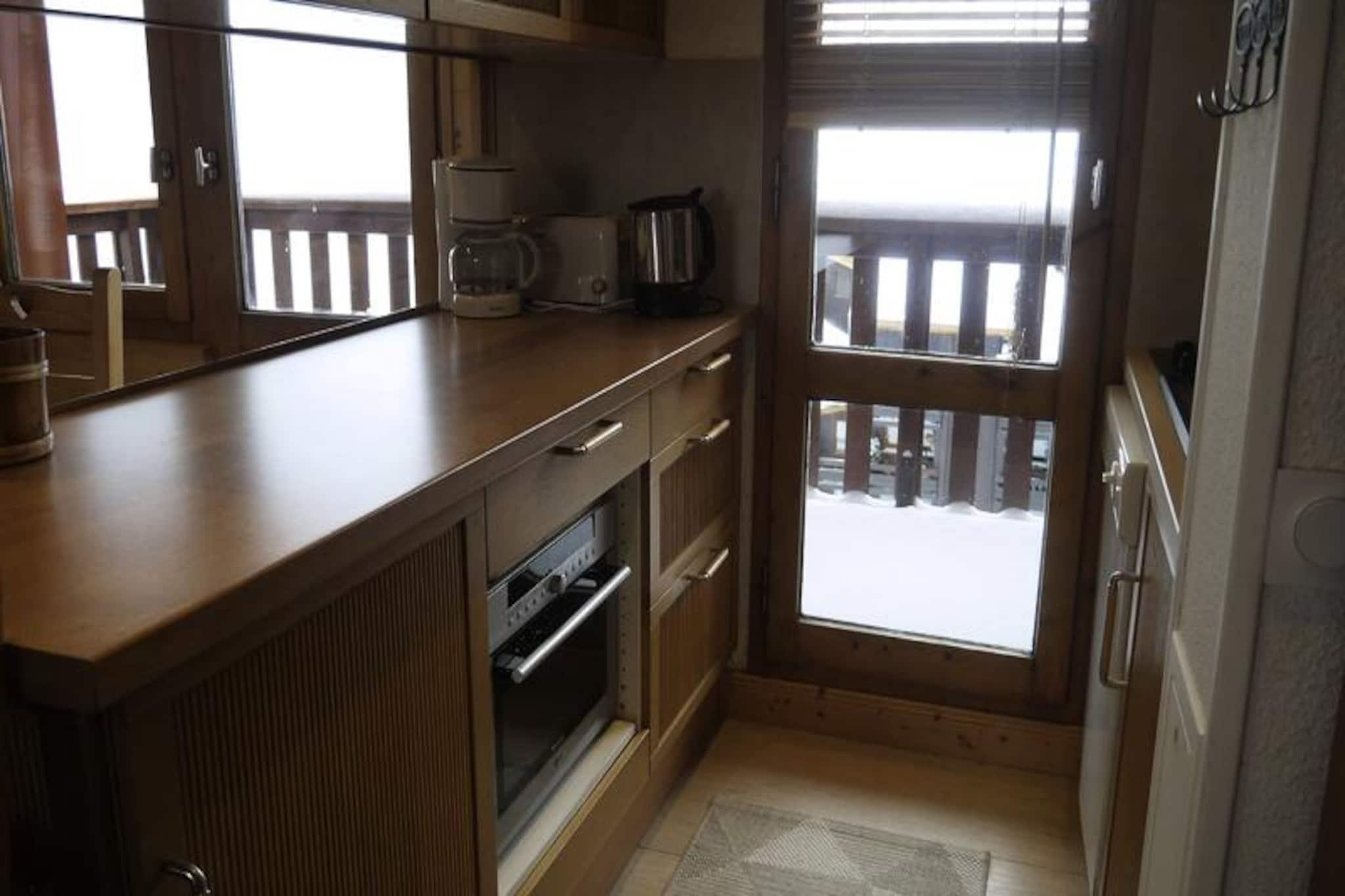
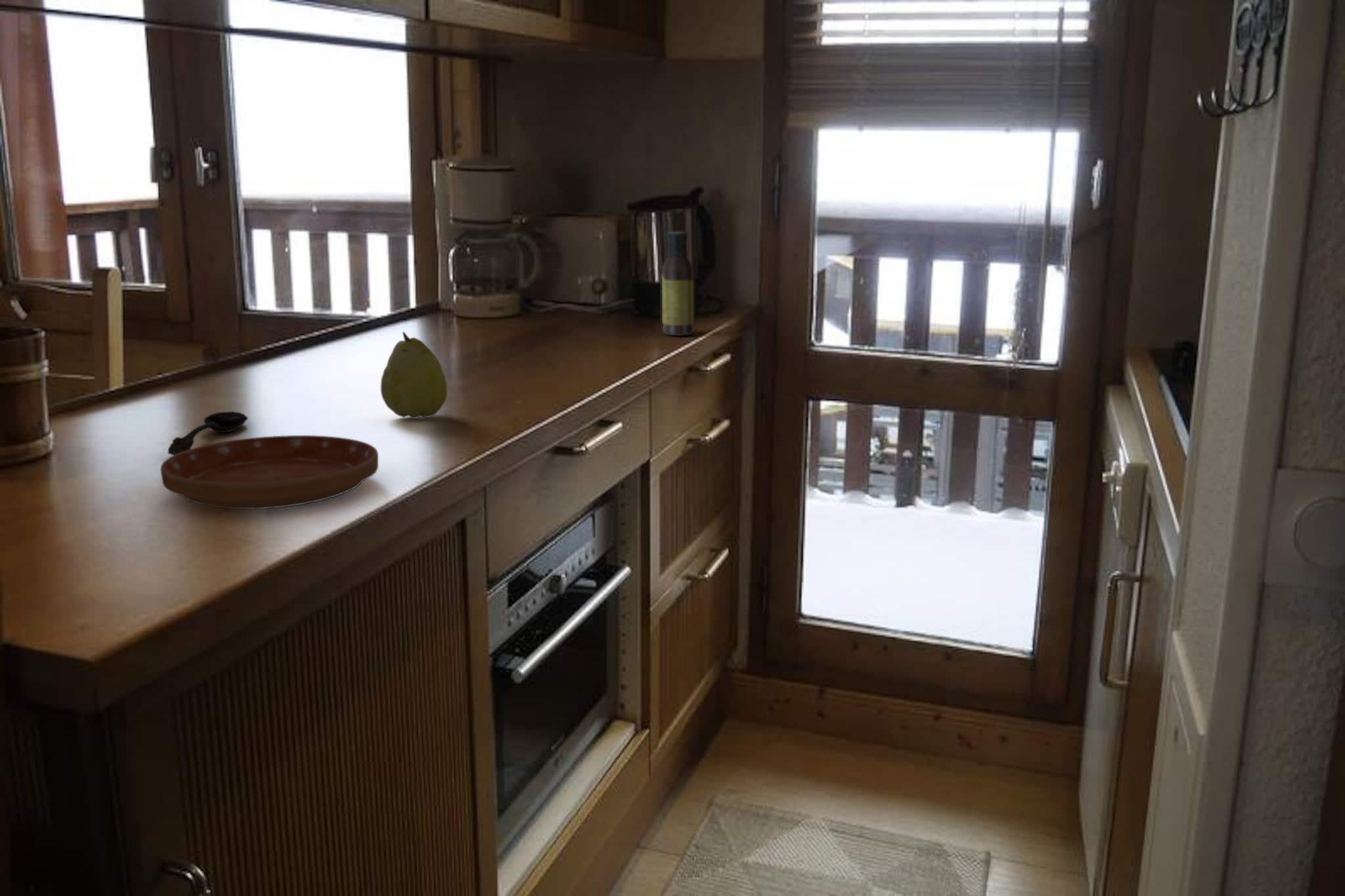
+ fruit (414, 373)
+ sauce bottle (678, 283)
+ spoon (206, 429)
+ saucer (273, 472)
